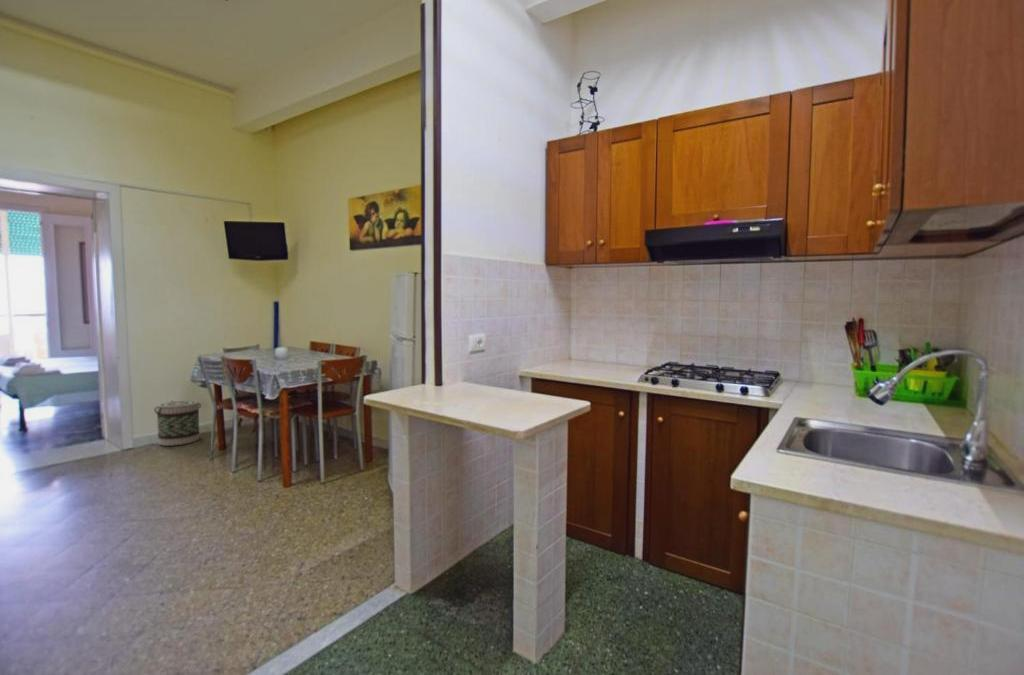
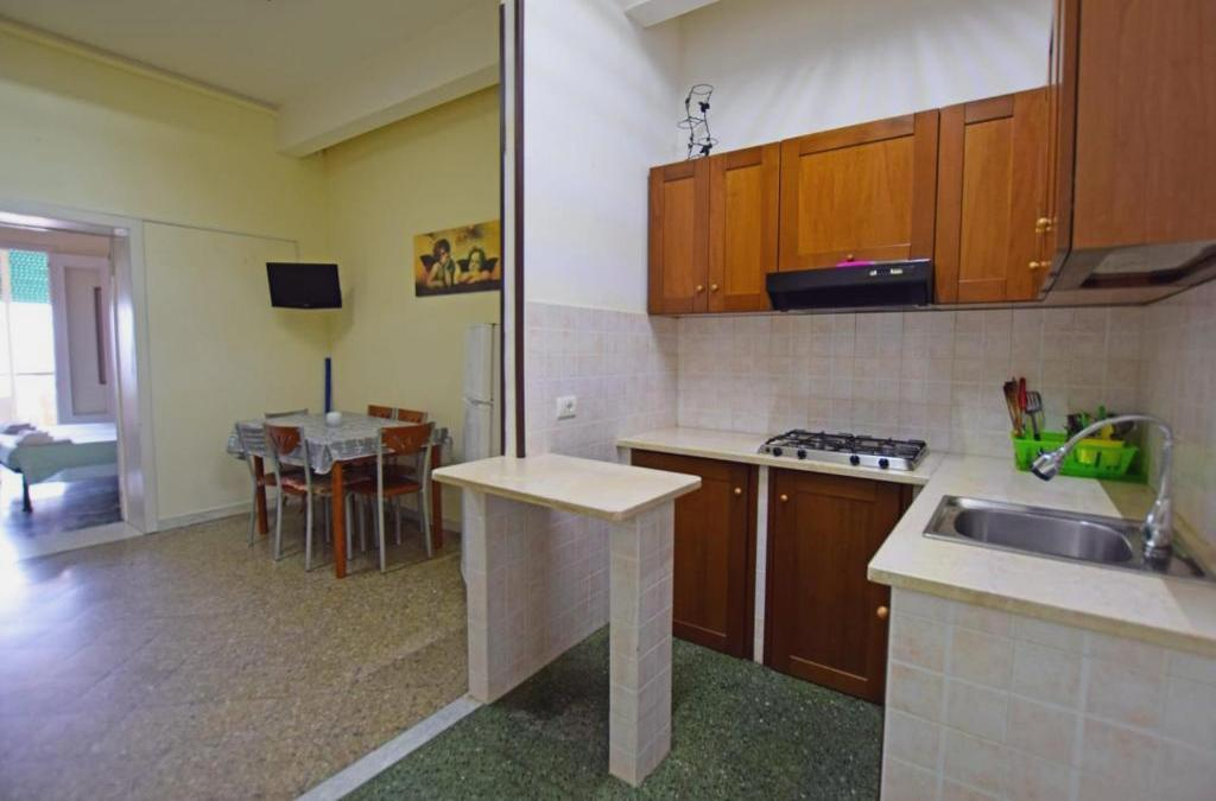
- basket (178, 421)
